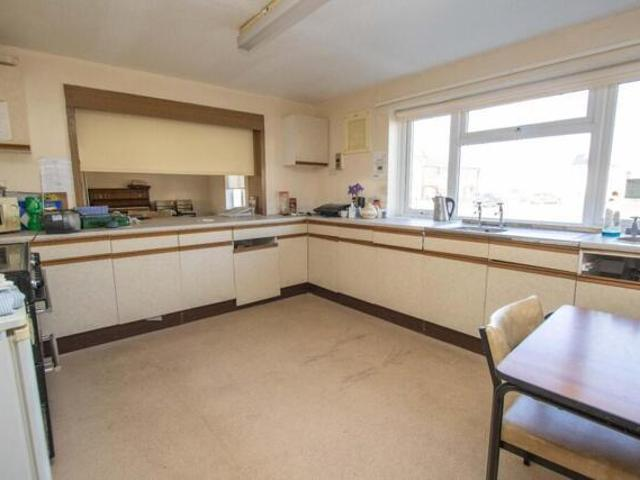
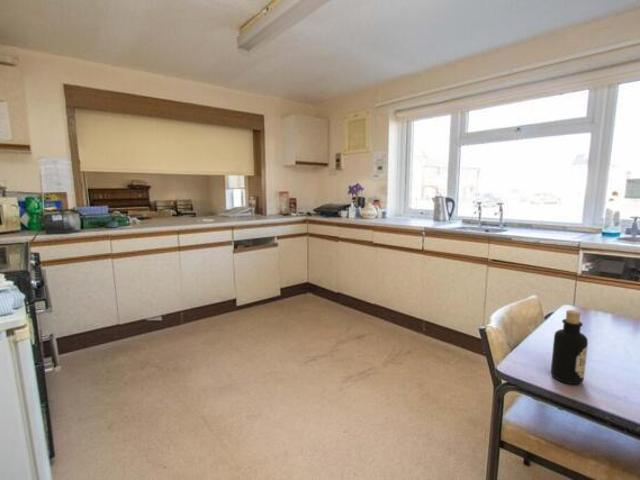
+ bottle (569, 345)
